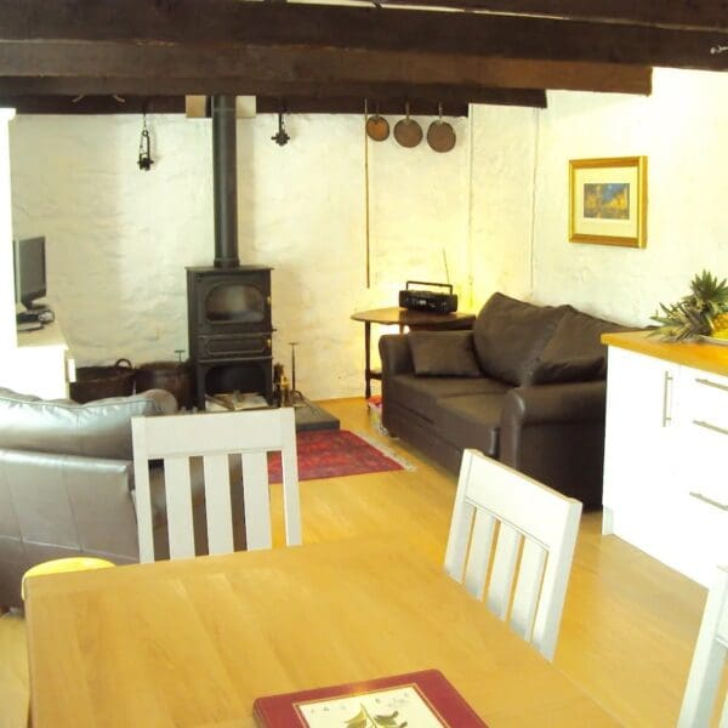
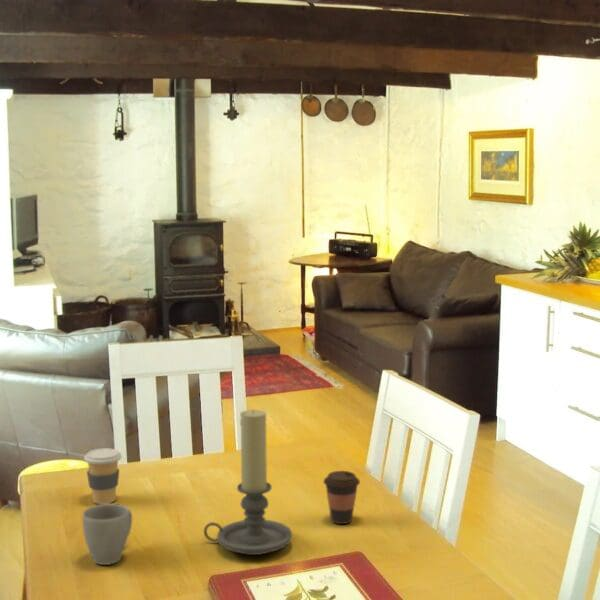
+ coffee cup (341, 497)
+ candle holder (246, 477)
+ coffee cup (103, 476)
+ mug (111, 532)
